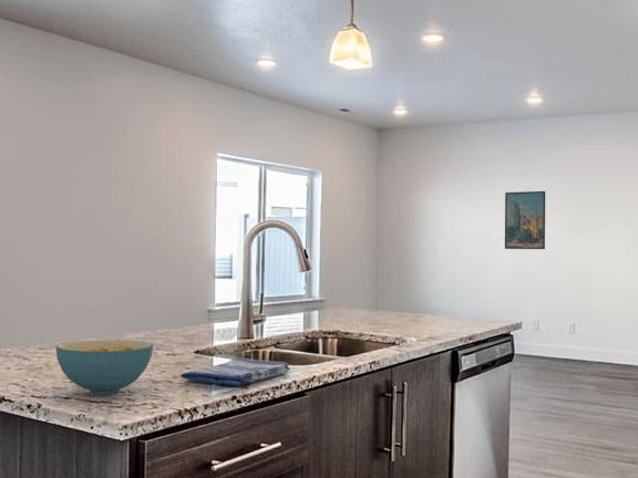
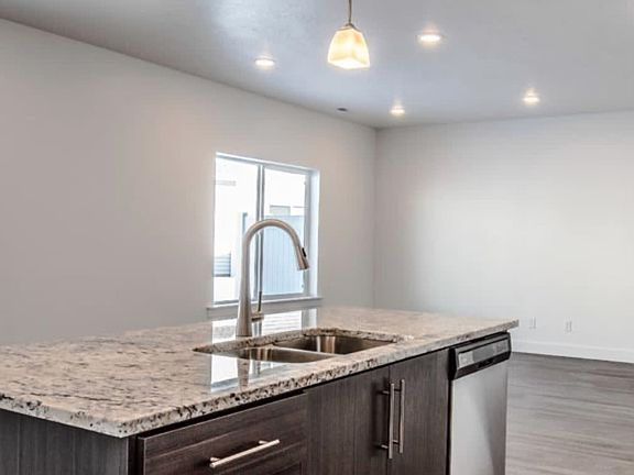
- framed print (524, 220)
- cereal bowl (105, 367)
- dish towel (237, 370)
